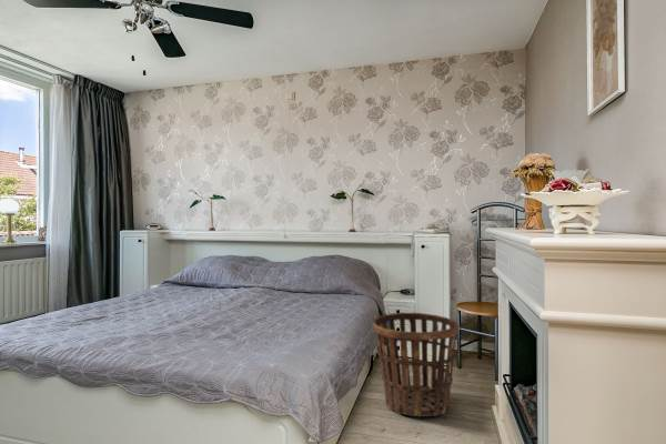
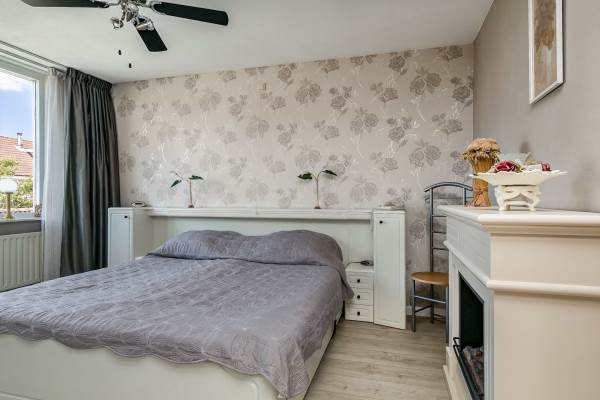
- basket (414, 361)
